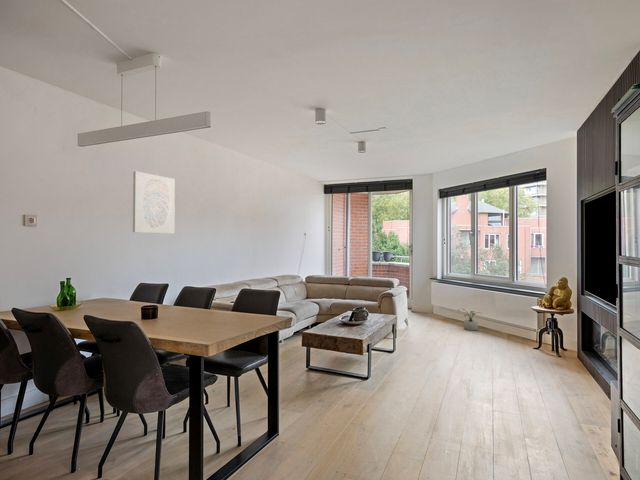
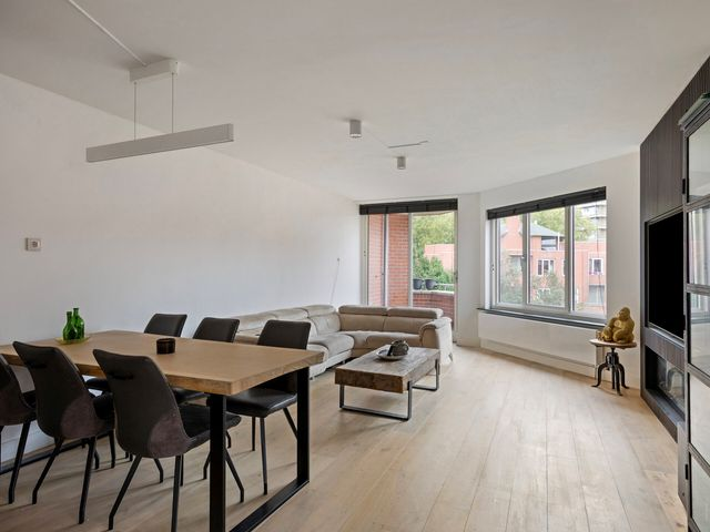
- potted plant (469, 319)
- wall art (154, 204)
